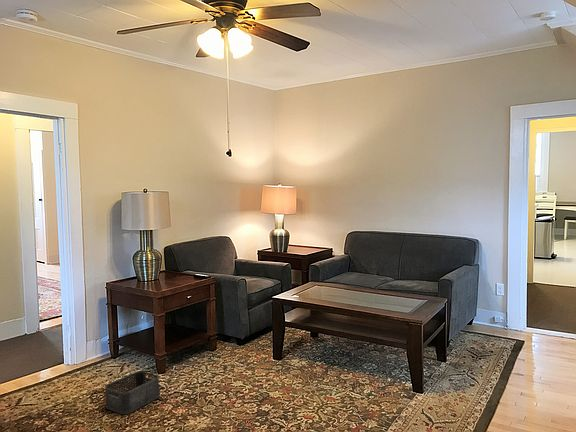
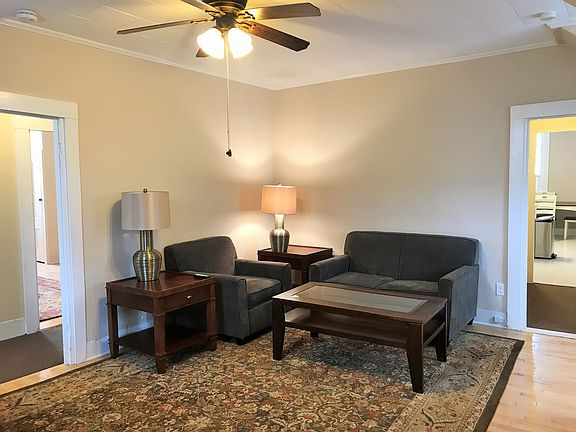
- storage bin (133, 391)
